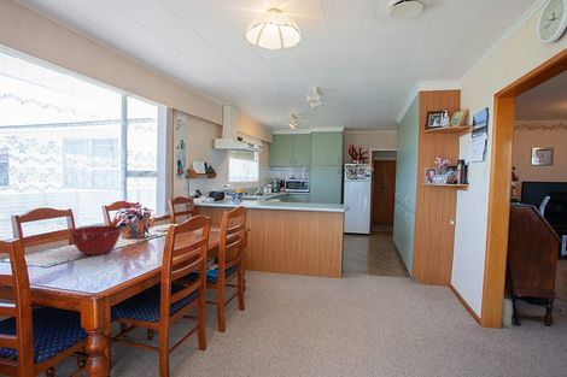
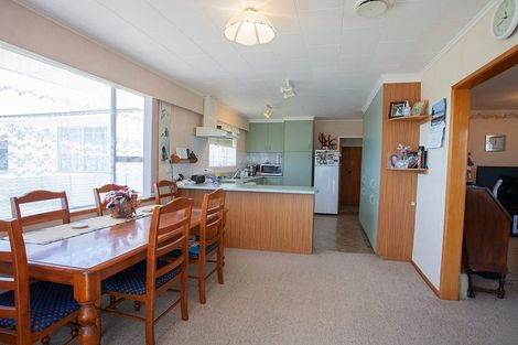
- mixing bowl (97, 240)
